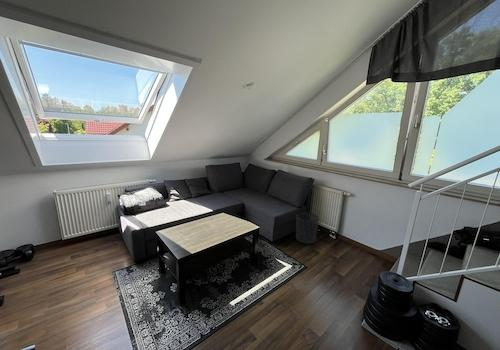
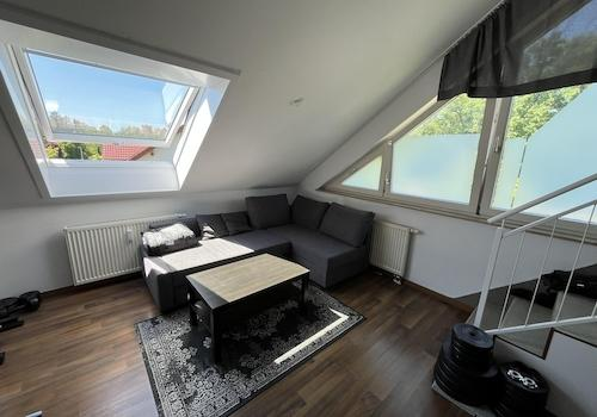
- waste bin (306, 227)
